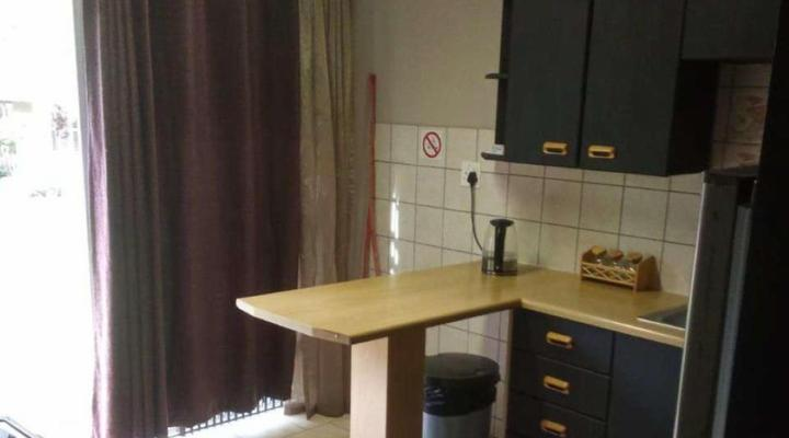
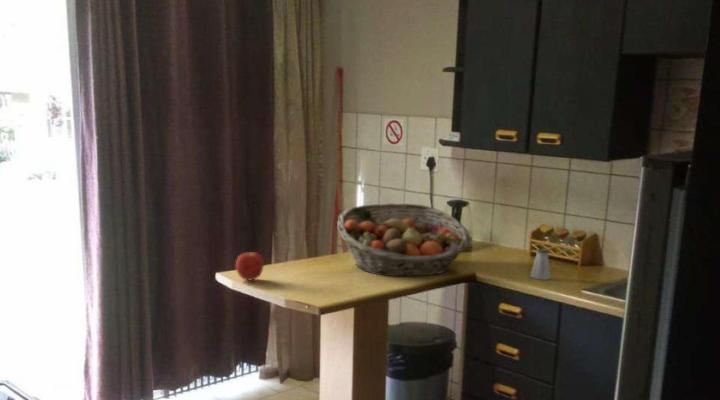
+ saltshaker (541, 263)
+ fruit basket (402, 238)
+ apple (249, 265)
